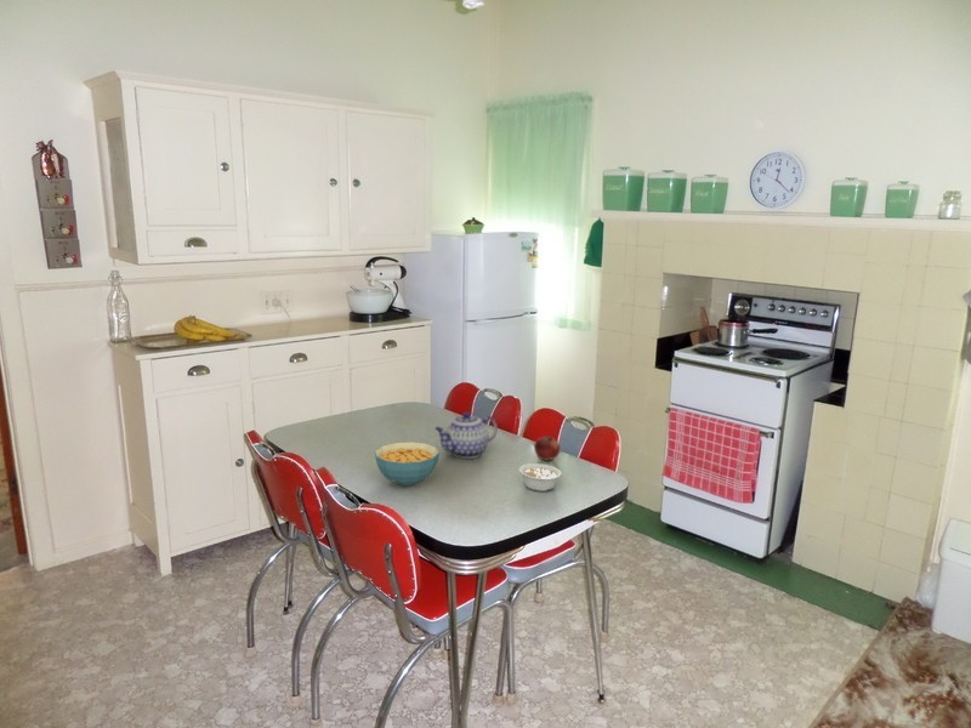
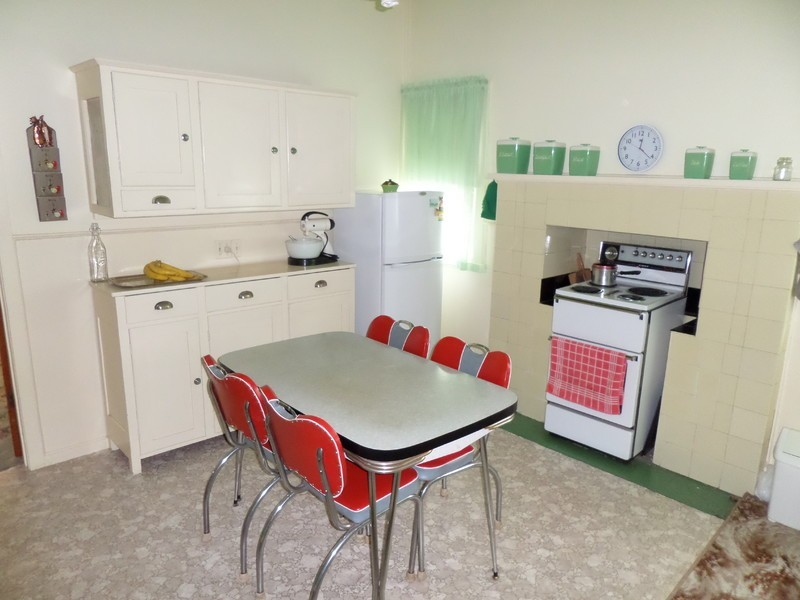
- teapot (466, 433)
- legume (540, 477)
- cereal bowl (407, 466)
- fruit (546, 448)
